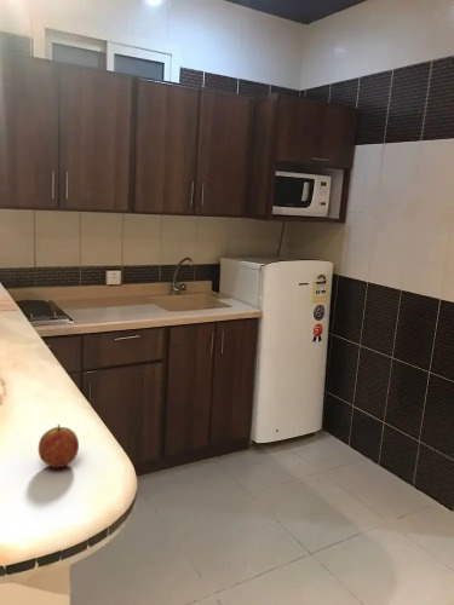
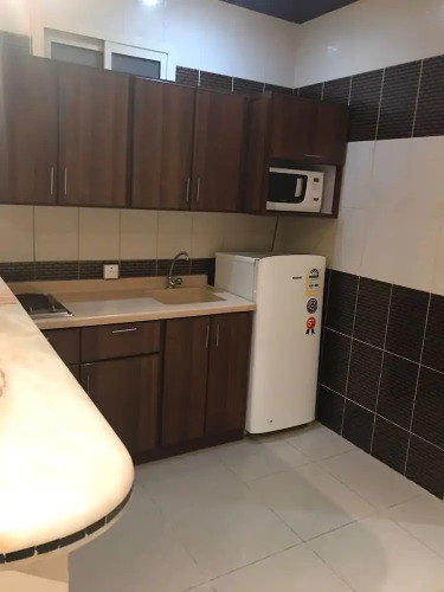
- fruit (58, 444)
